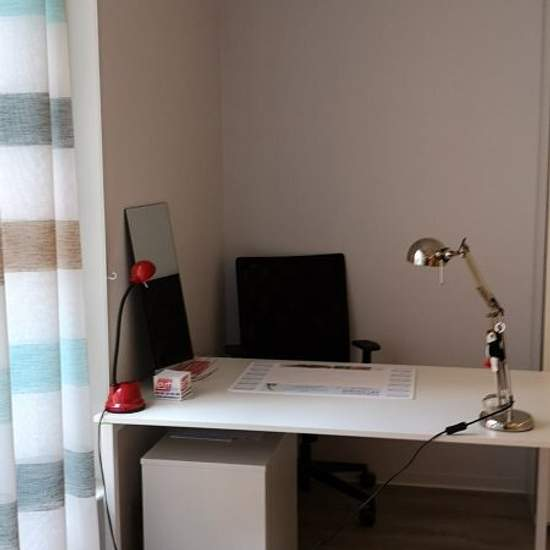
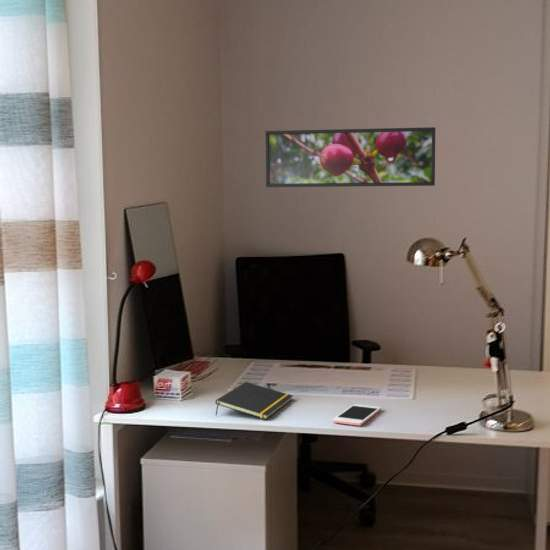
+ cell phone (357, 414)
+ notepad (255, 399)
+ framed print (348, 157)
